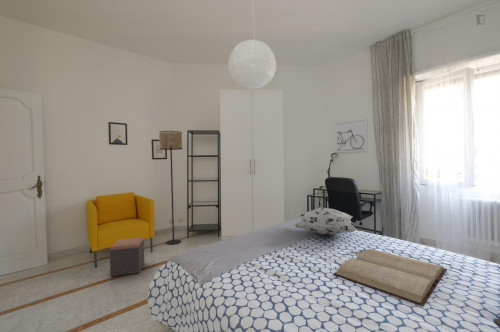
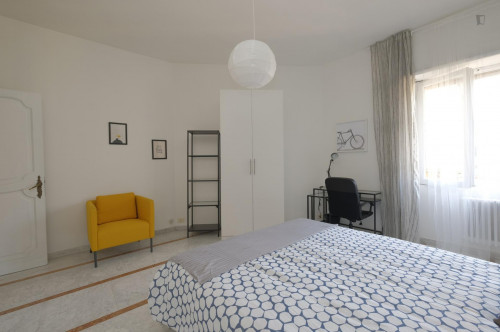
- floor lamp (172, 187)
- decorative pillow (325, 221)
- book (390, 268)
- footstool (128, 255)
